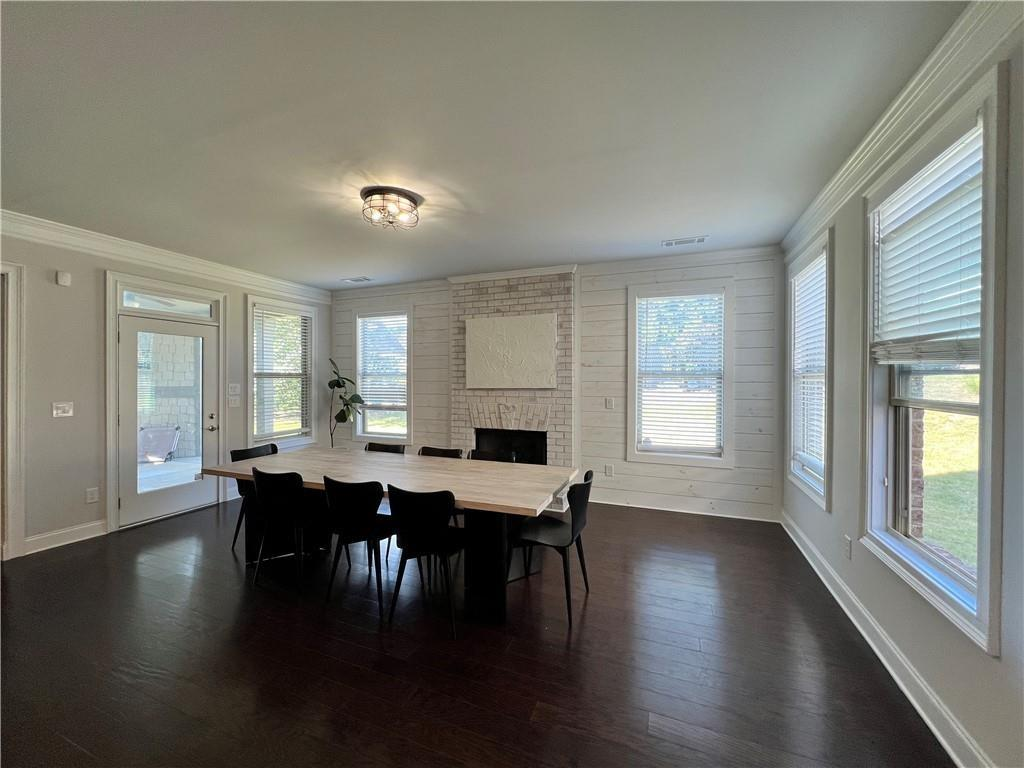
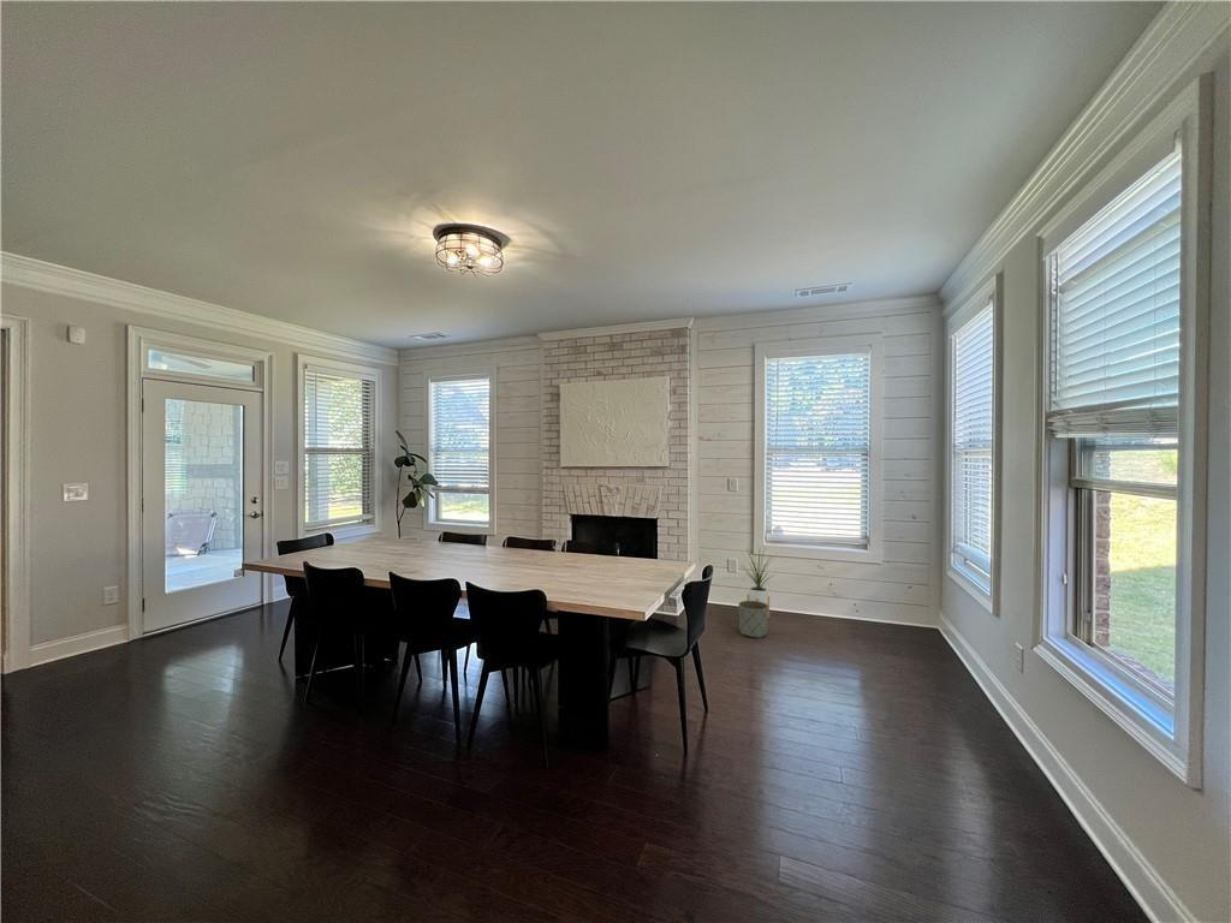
+ planter (753, 619)
+ house plant (759, 579)
